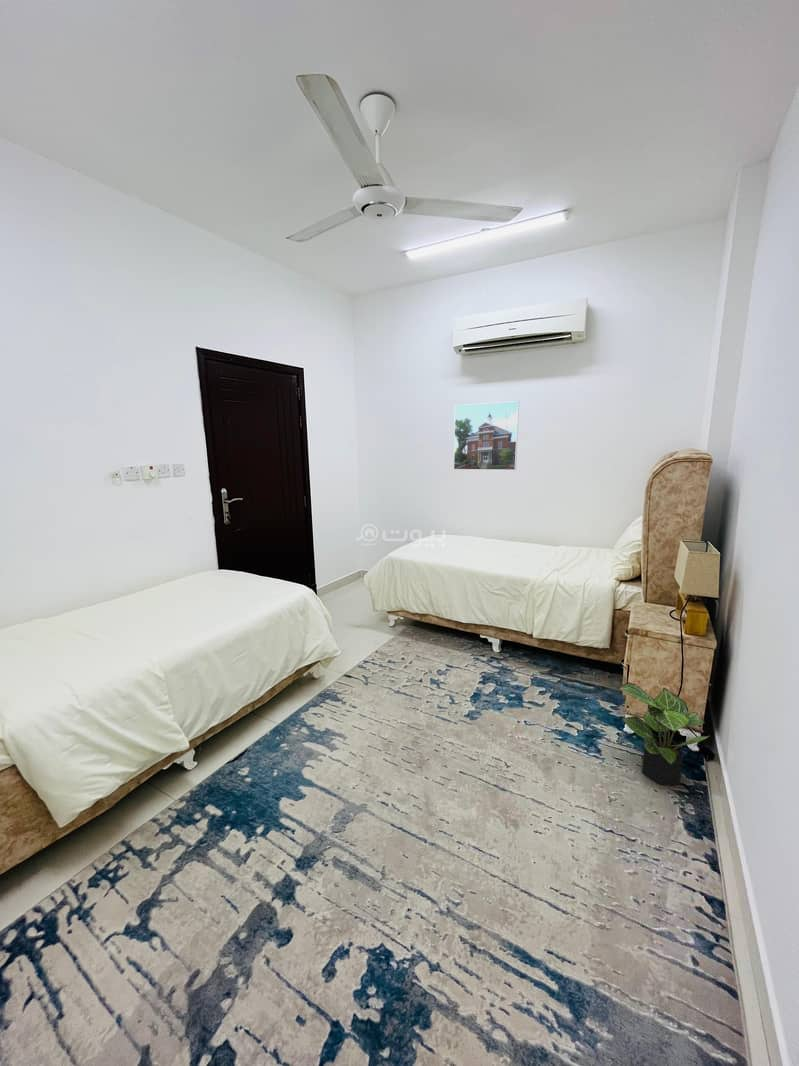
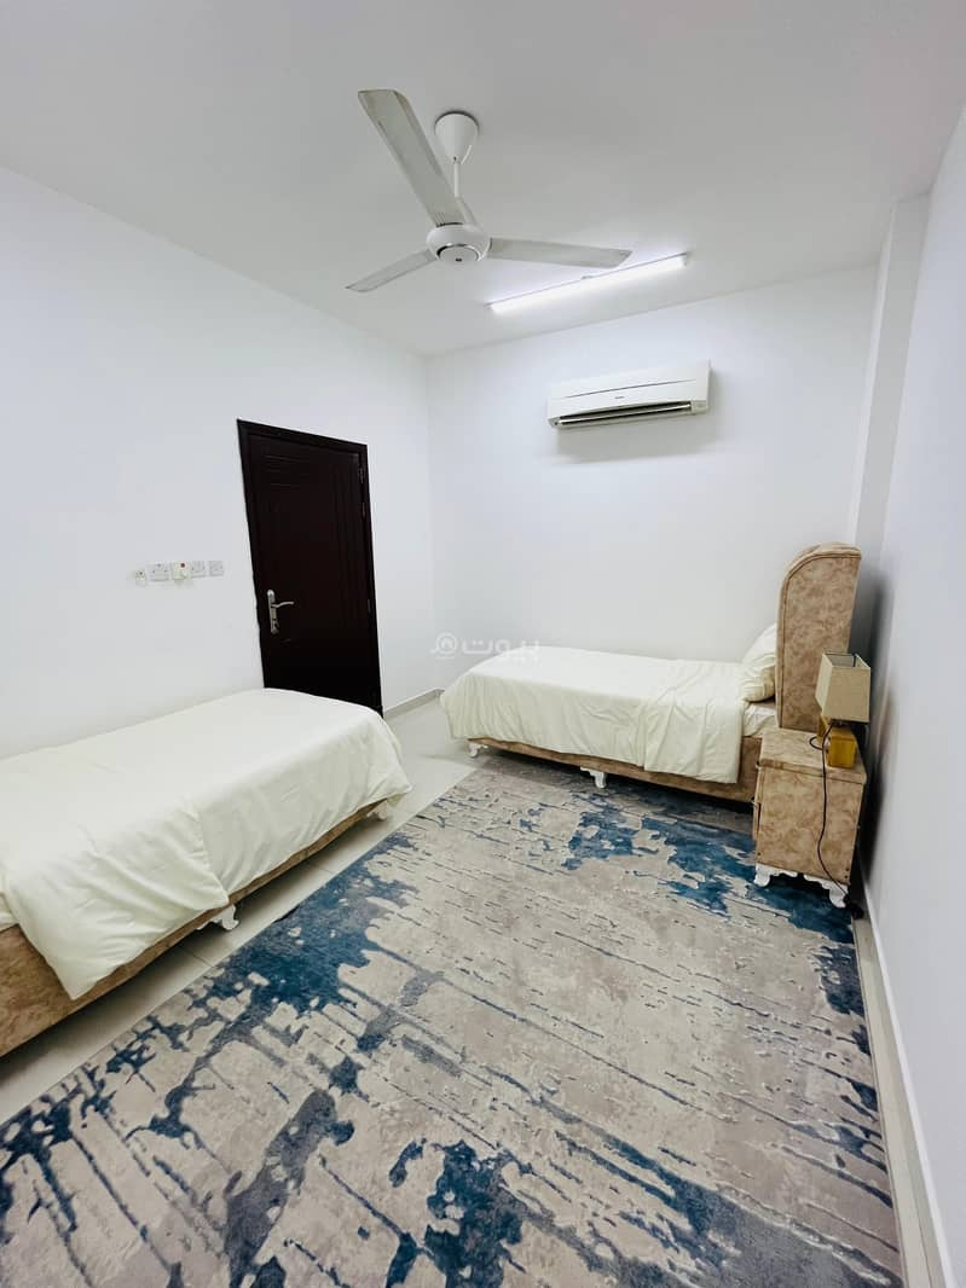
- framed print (484, 437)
- potted plant (658, 729)
